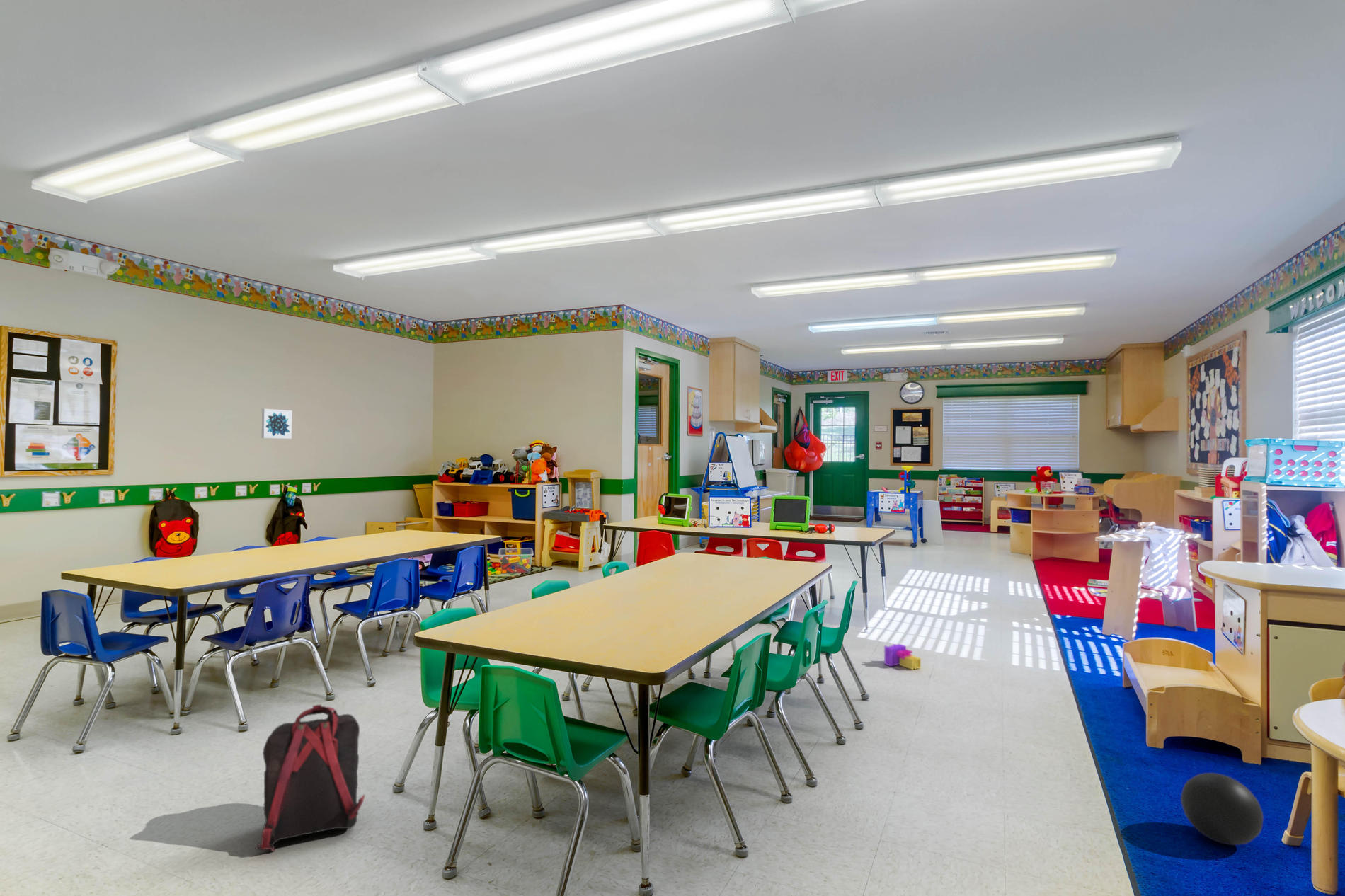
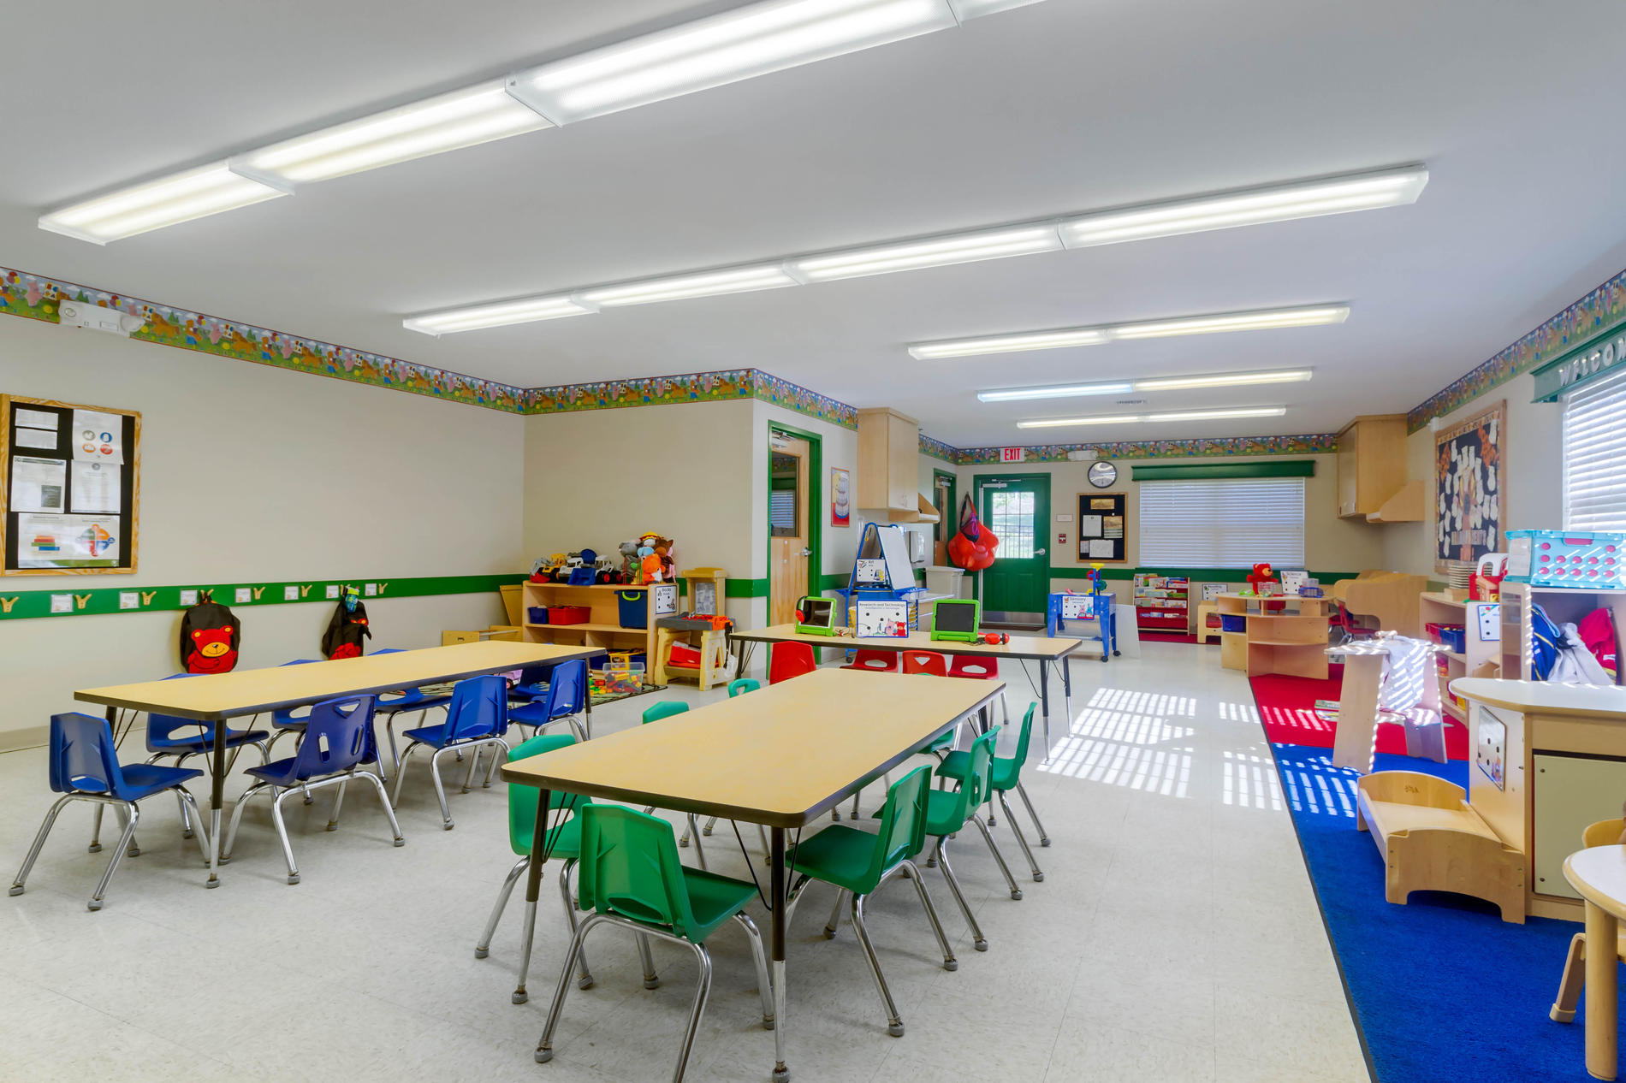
- ball (1220, 808)
- backpack (317, 769)
- wall art (277, 424)
- toy blocks (902, 656)
